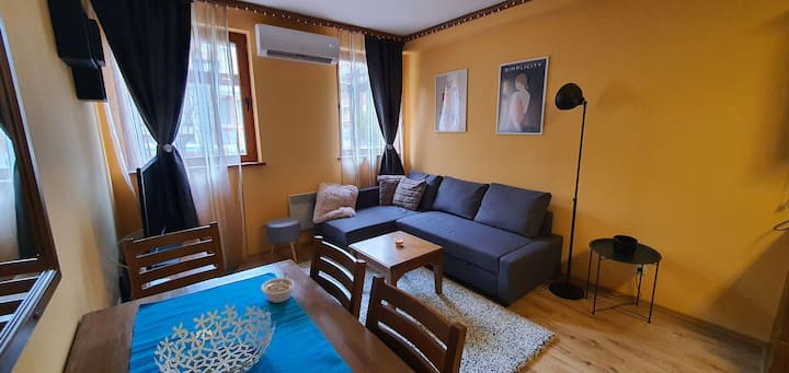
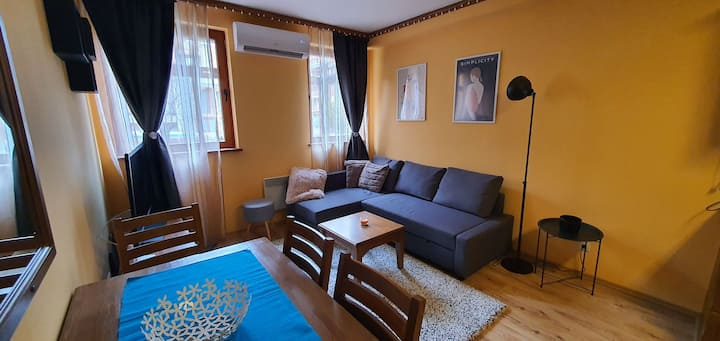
- legume (278, 289)
